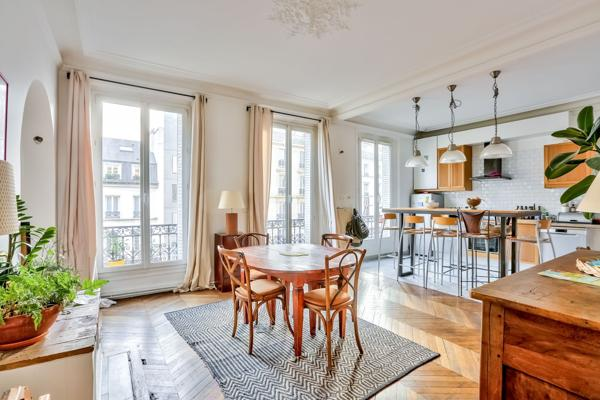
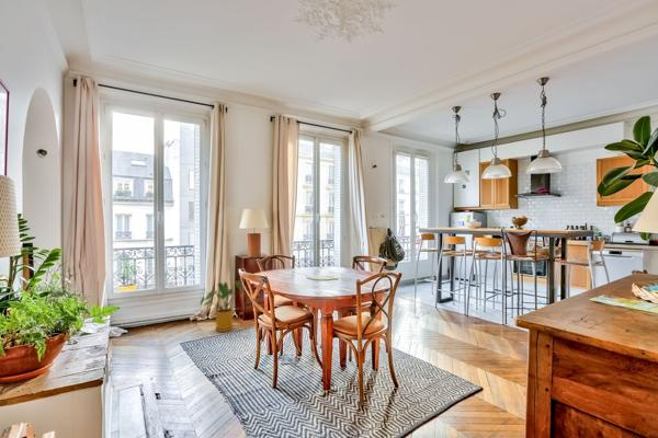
+ house plant (225, 304)
